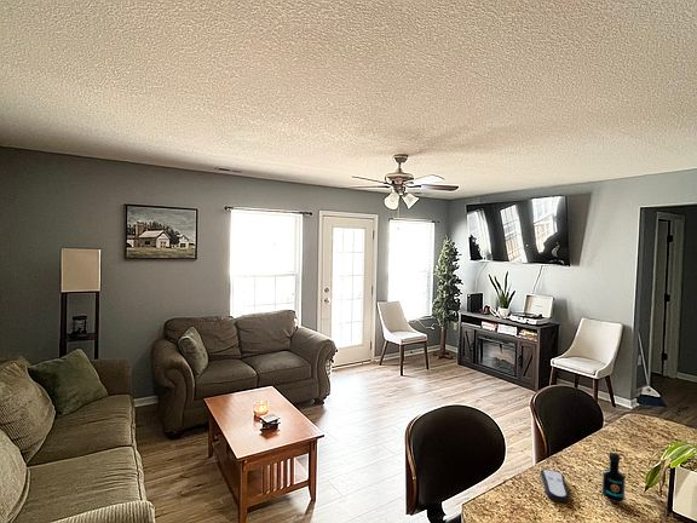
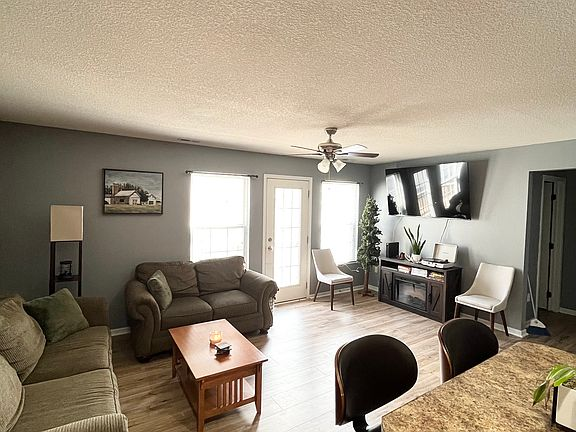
- bottle (614, 476)
- remote control (554, 484)
